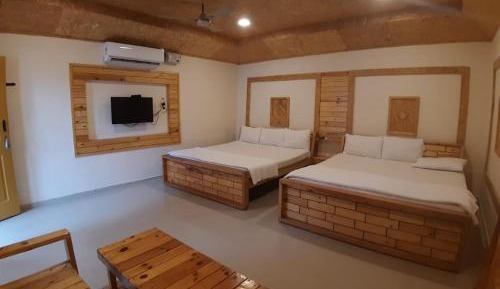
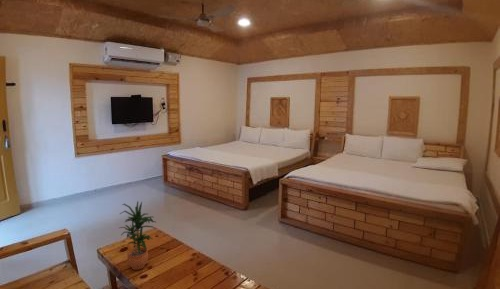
+ potted plant (140, 234)
